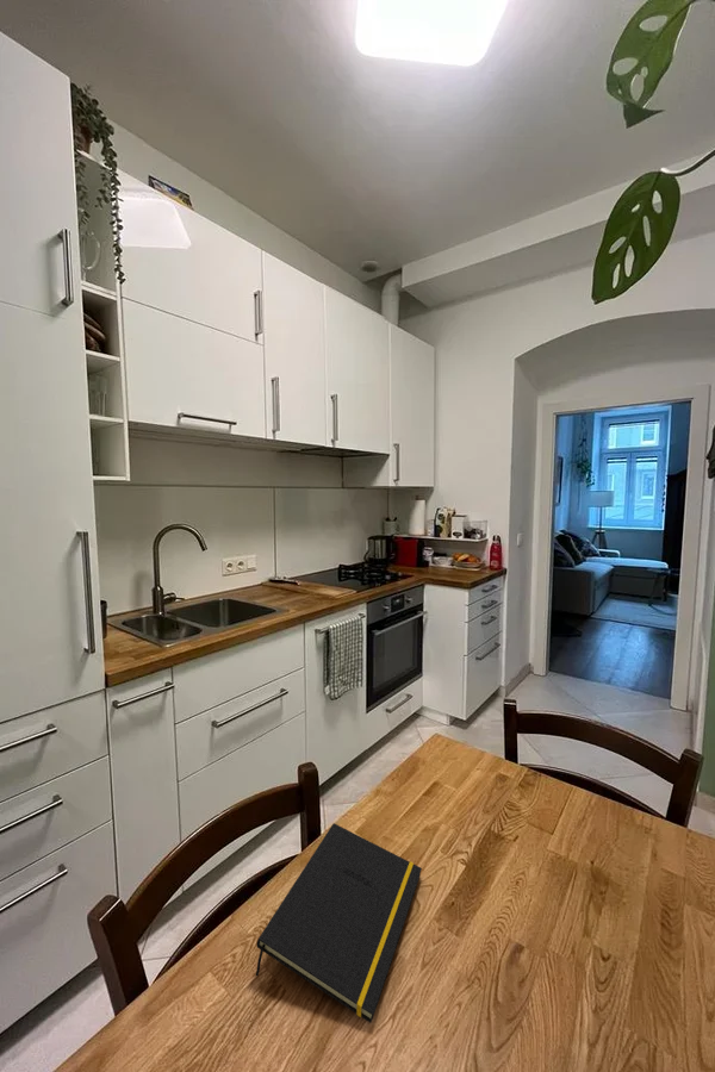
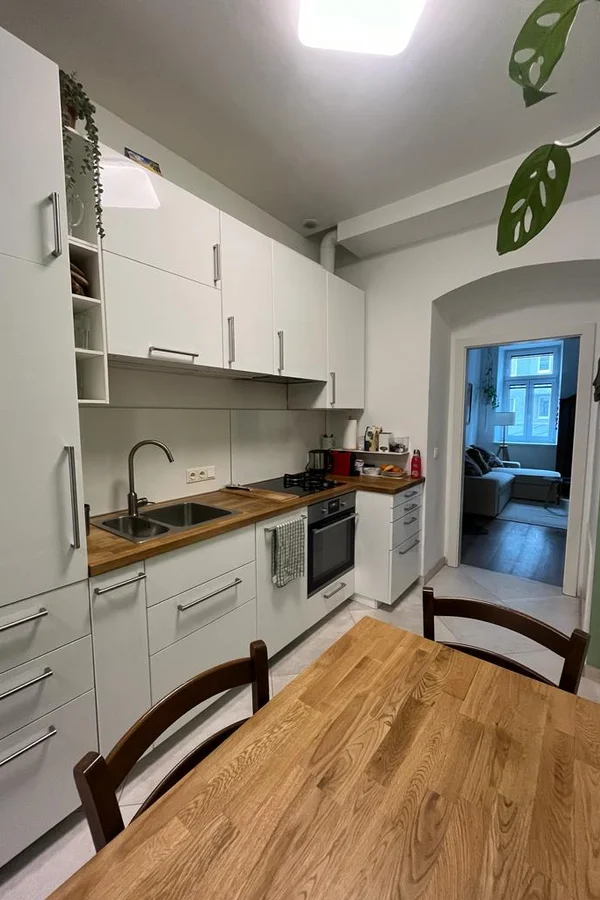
- notepad (348, 903)
